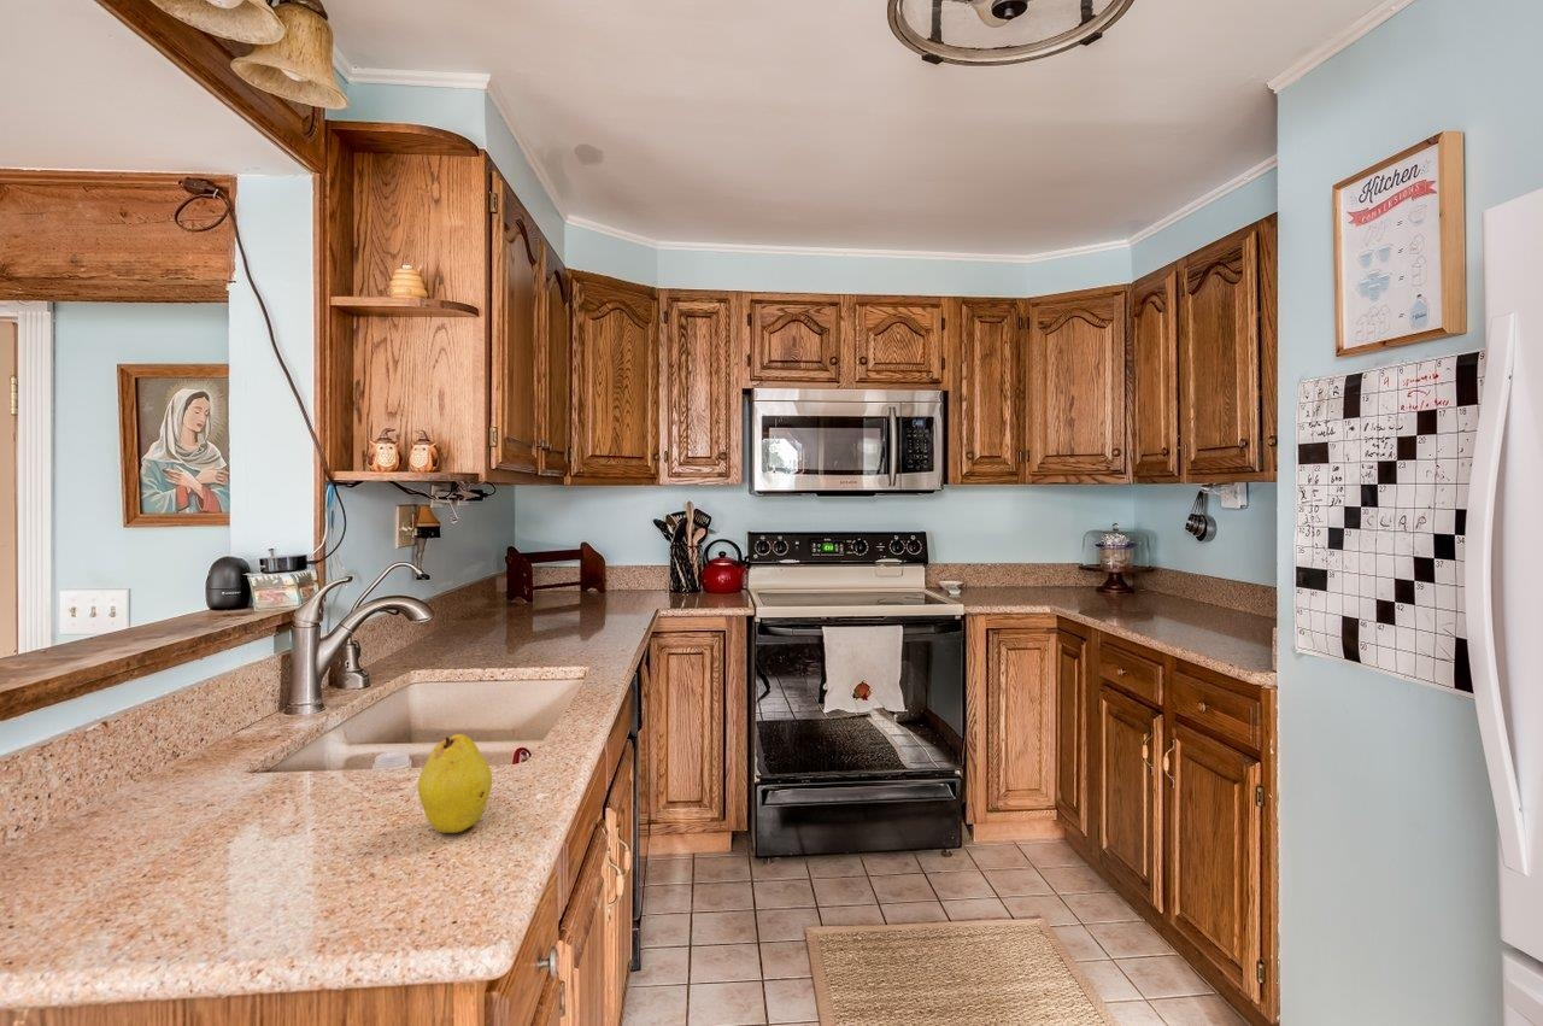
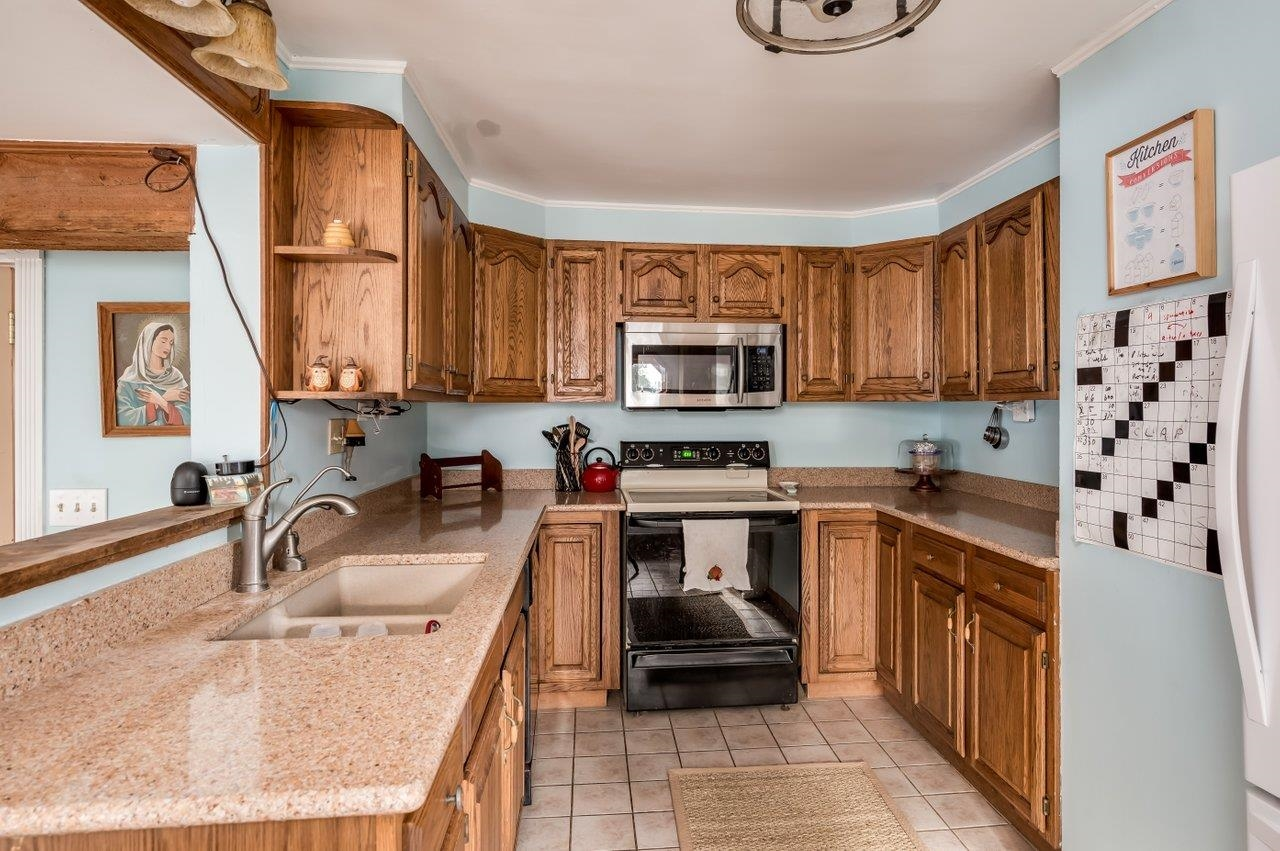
- fruit (454, 780)
